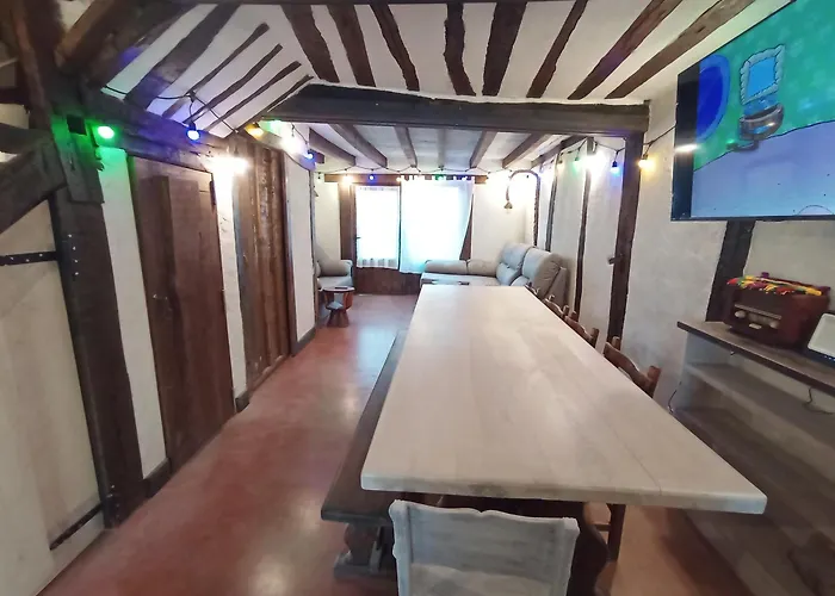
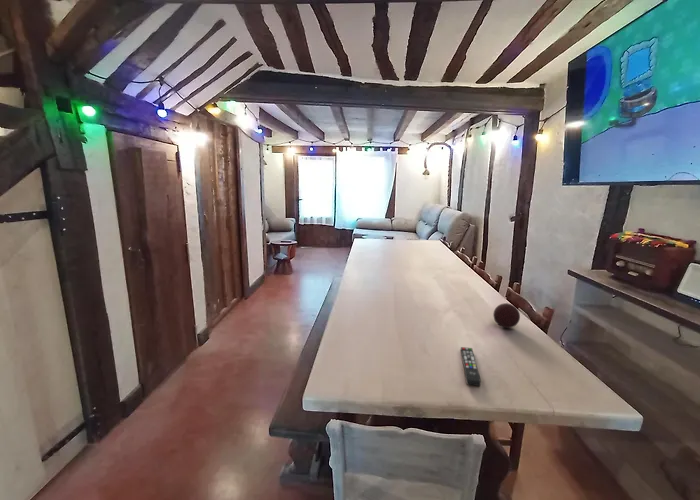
+ decorative ball (506, 315)
+ remote control (469, 364)
